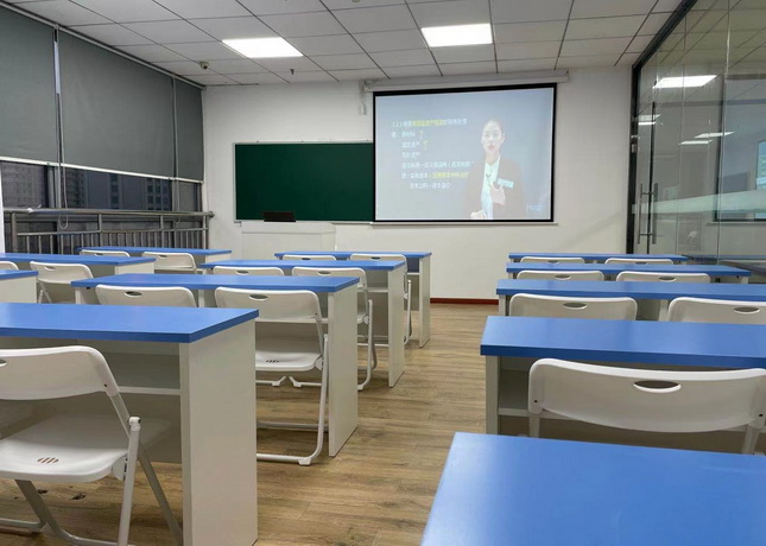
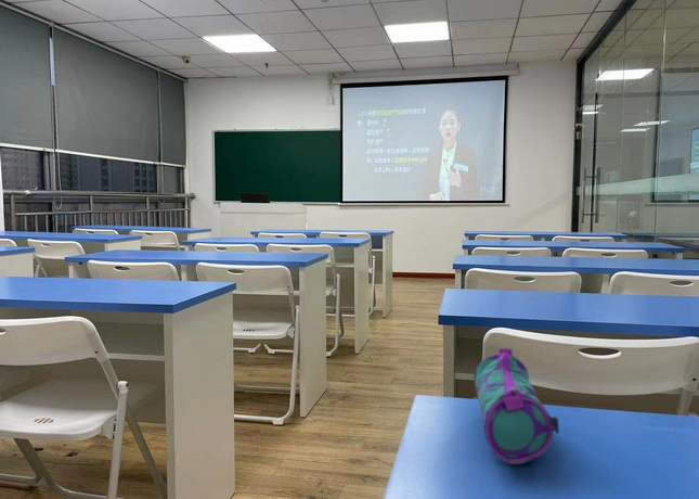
+ pencil case (509, 400)
